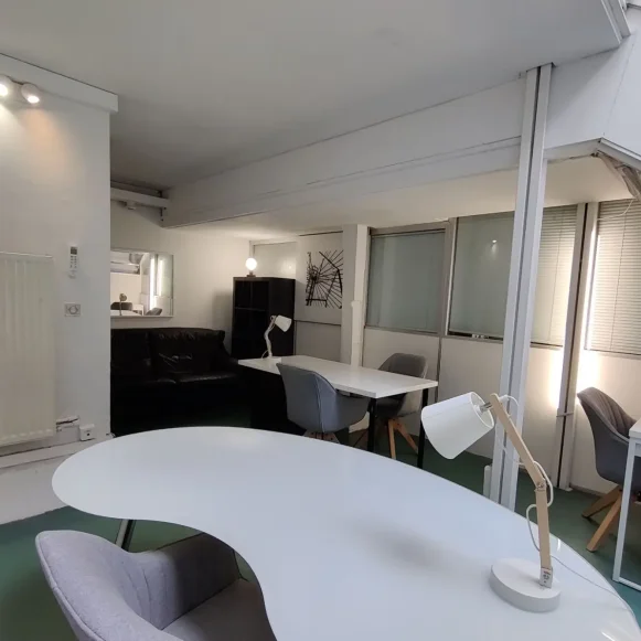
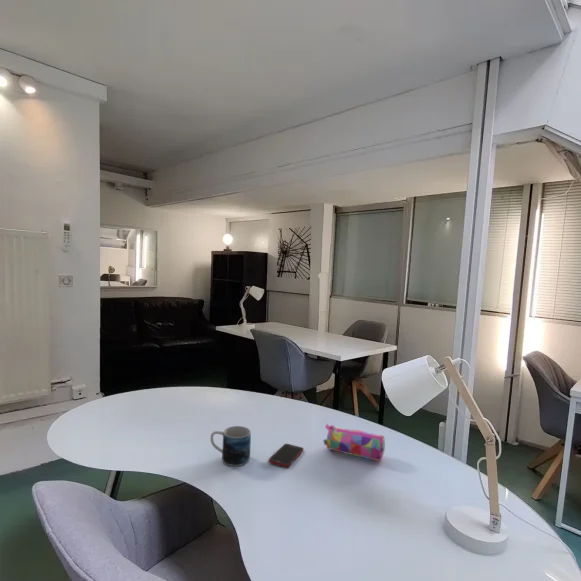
+ cell phone (286, 455)
+ mug (230, 444)
+ pencil case (354, 442)
